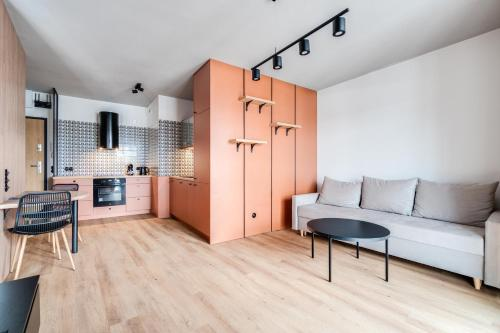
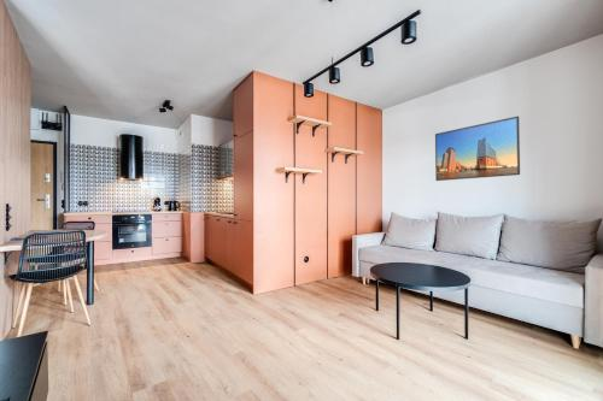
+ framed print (473, 152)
